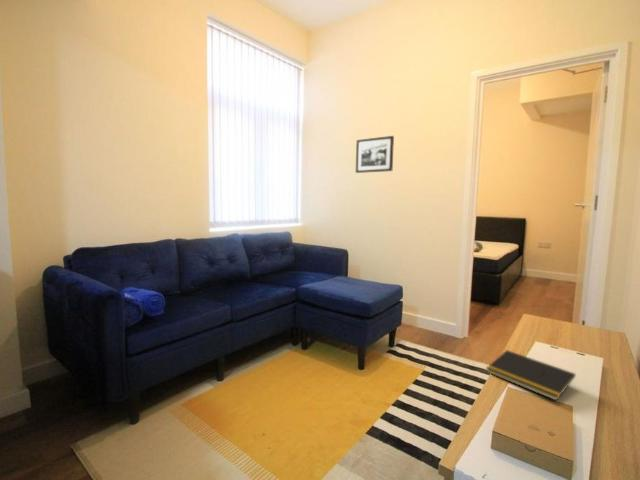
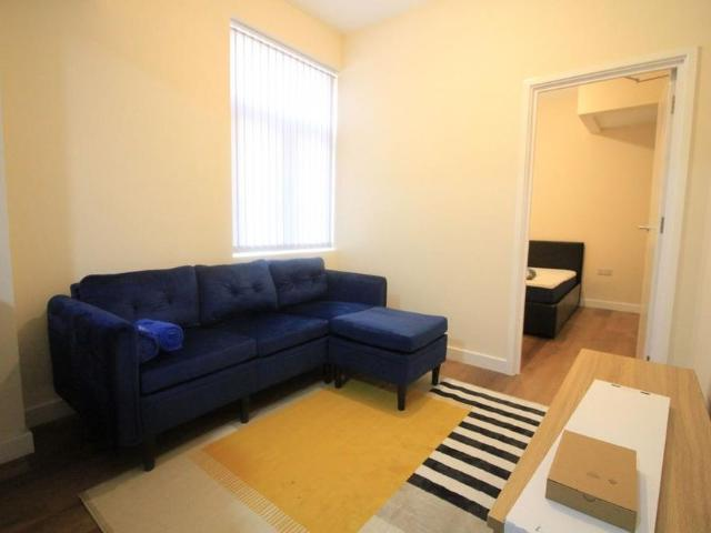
- picture frame (373, 155)
- notepad (528, 372)
